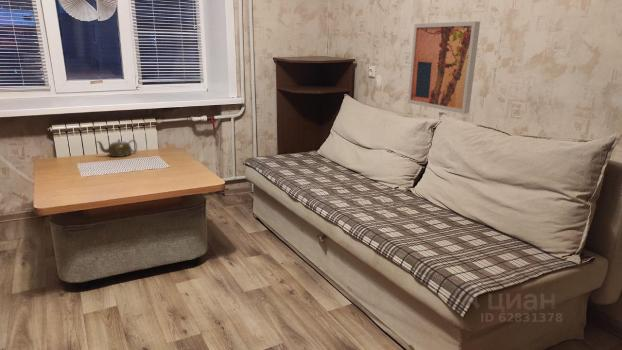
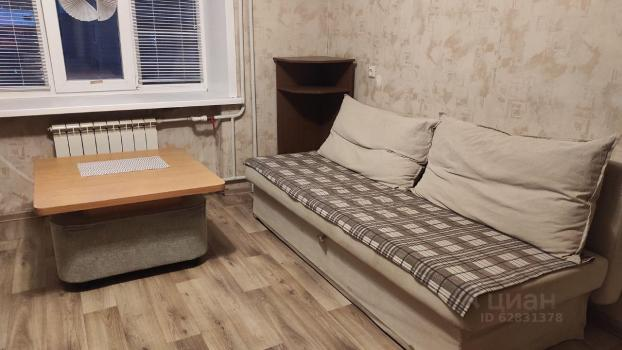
- teapot (117, 147)
- wall art (440, 66)
